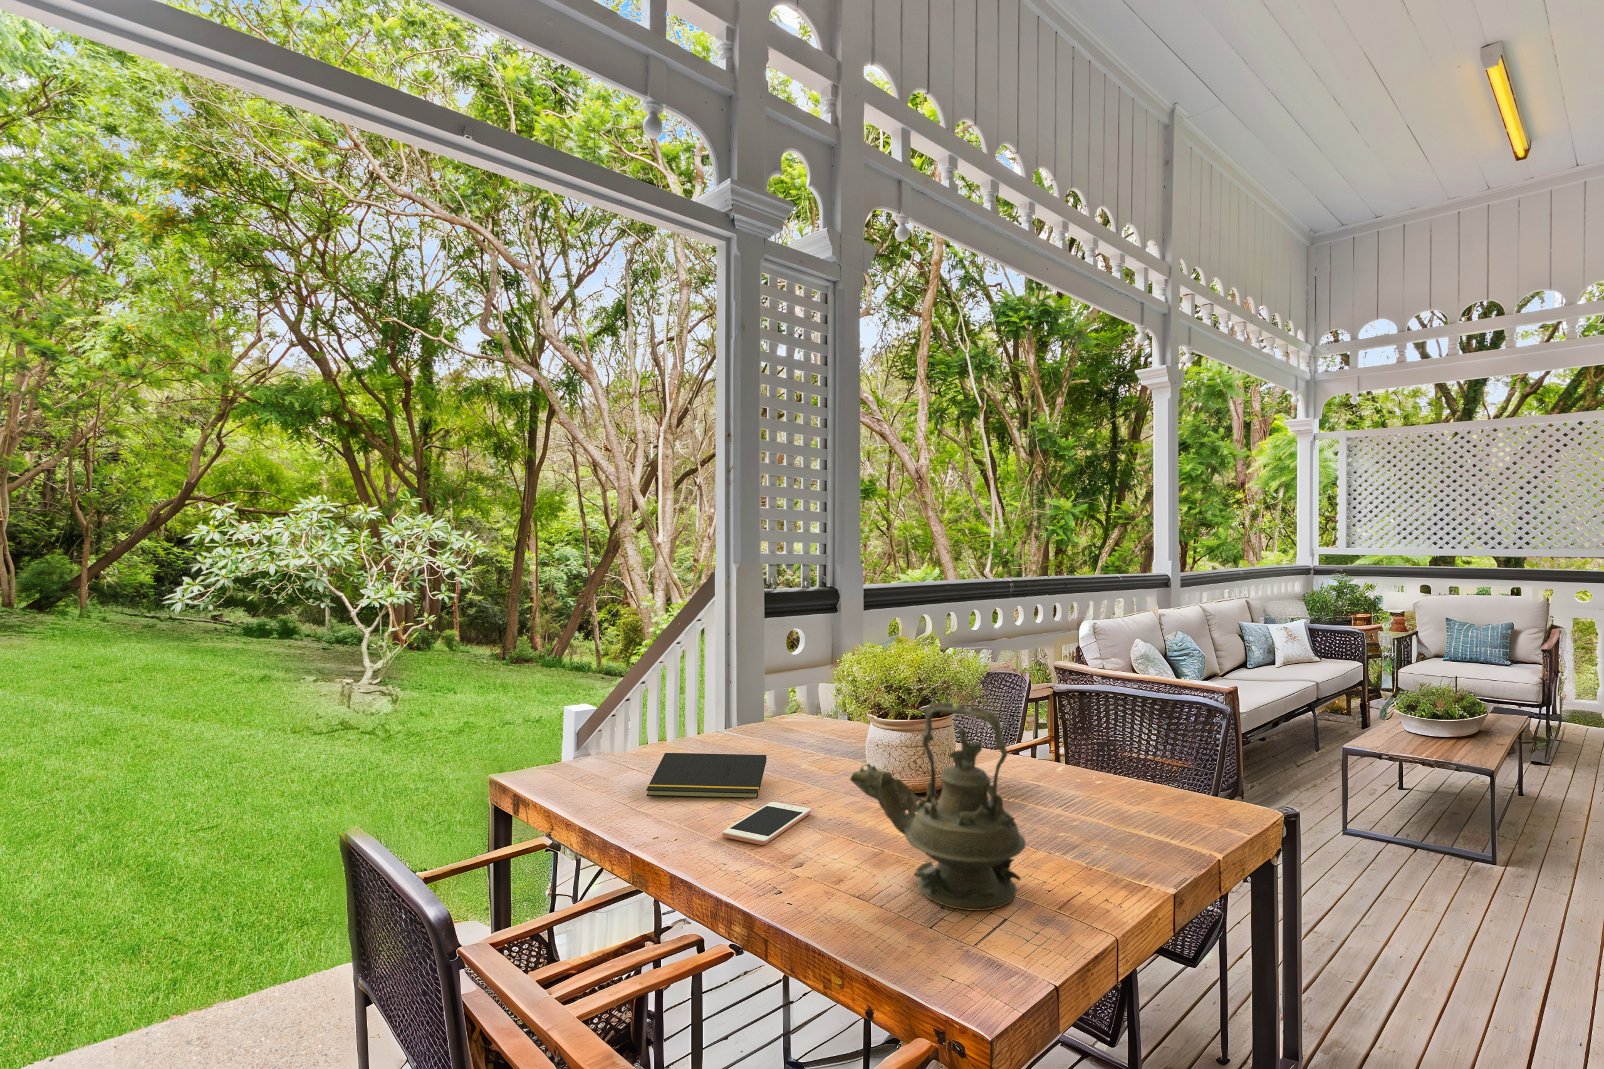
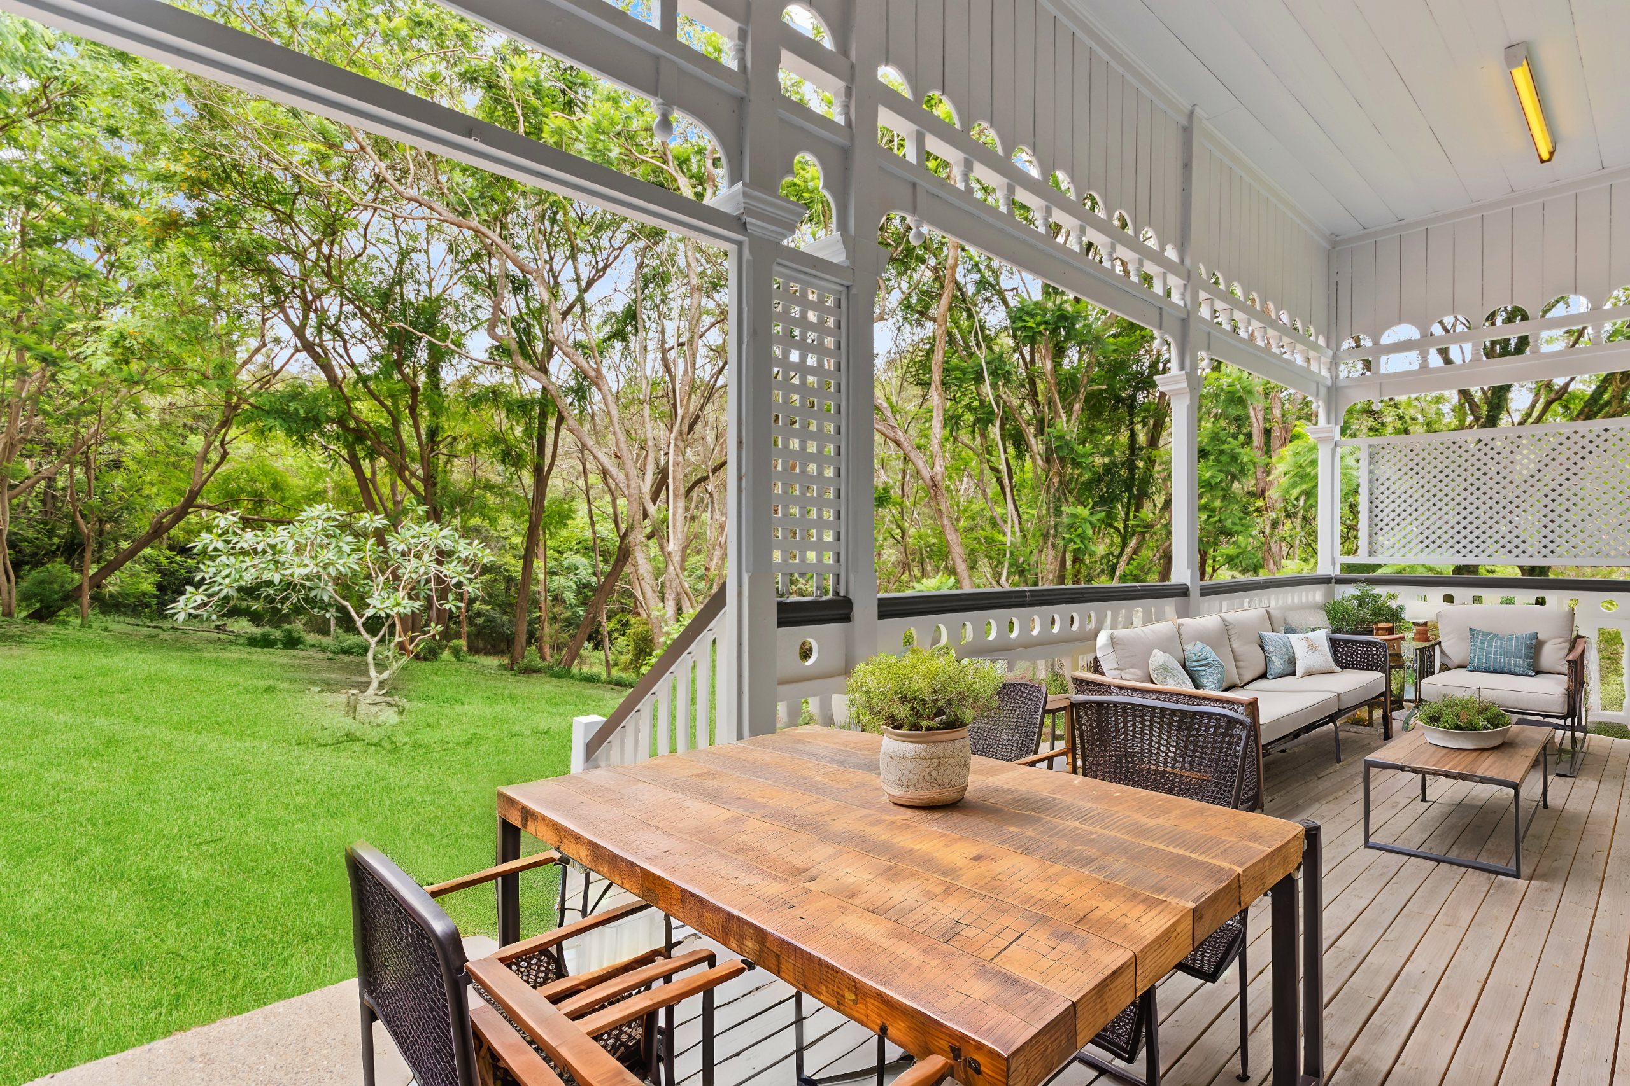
- teapot (931, 790)
- cell phone (769, 822)
- notepad (709, 774)
